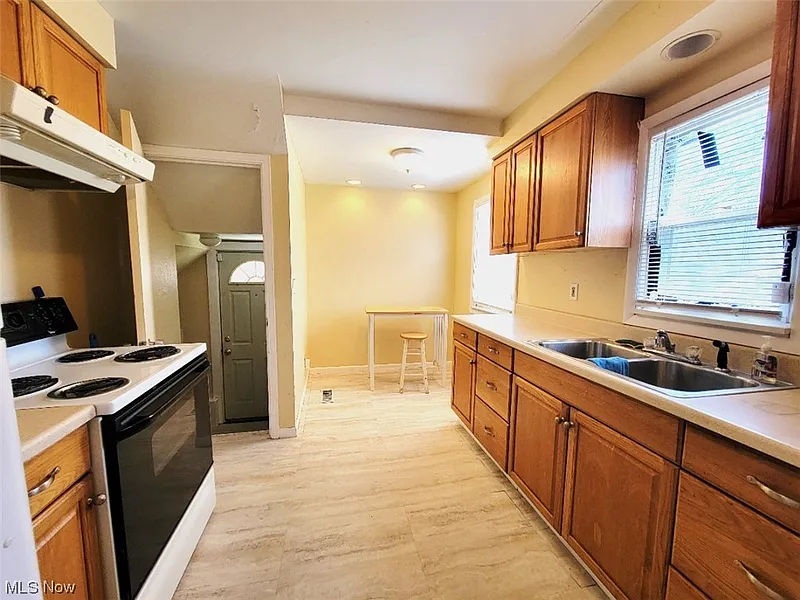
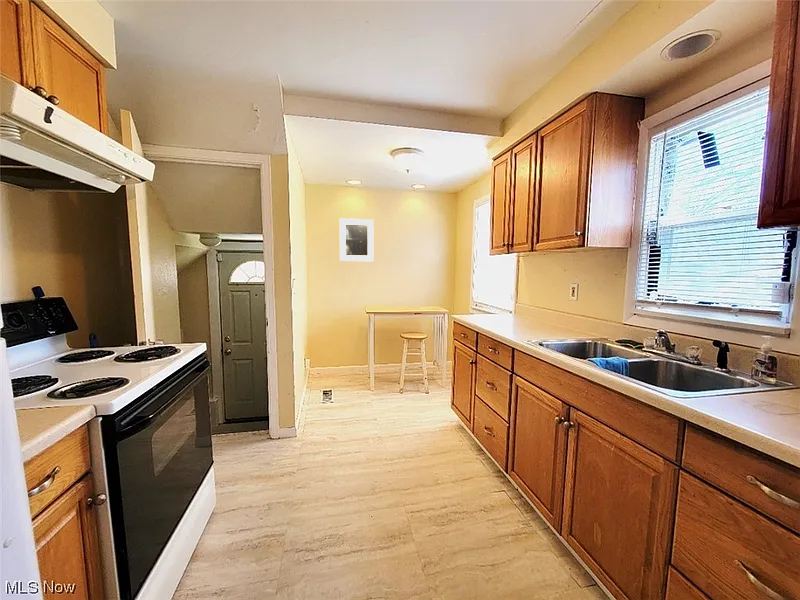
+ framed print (356, 240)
